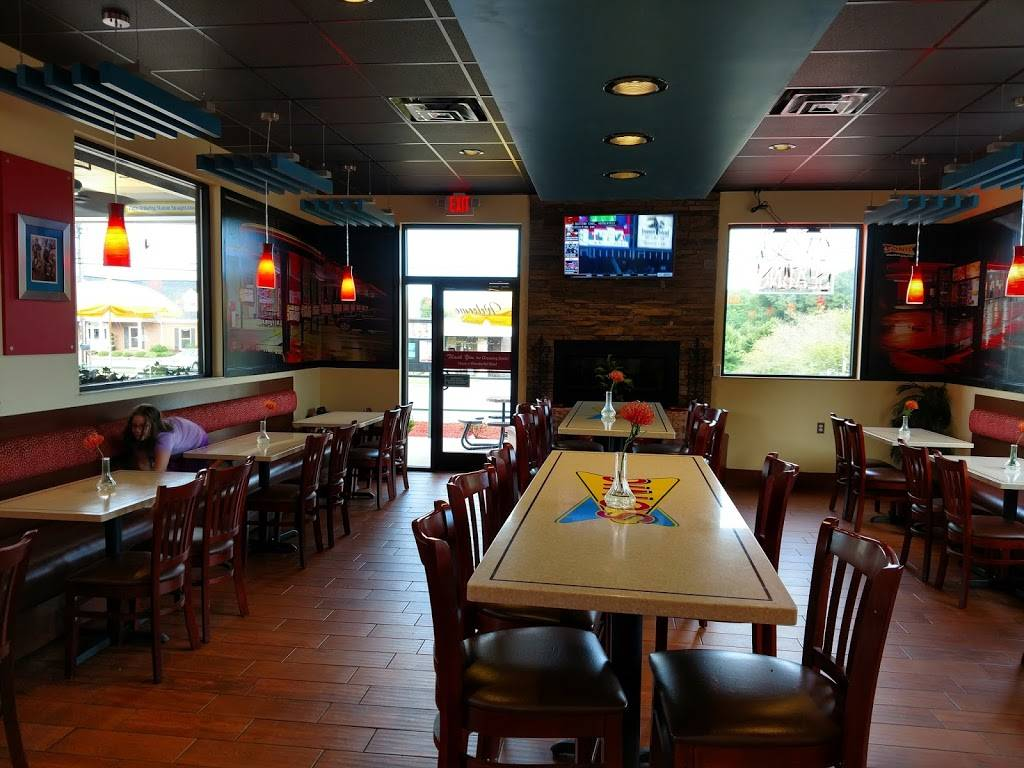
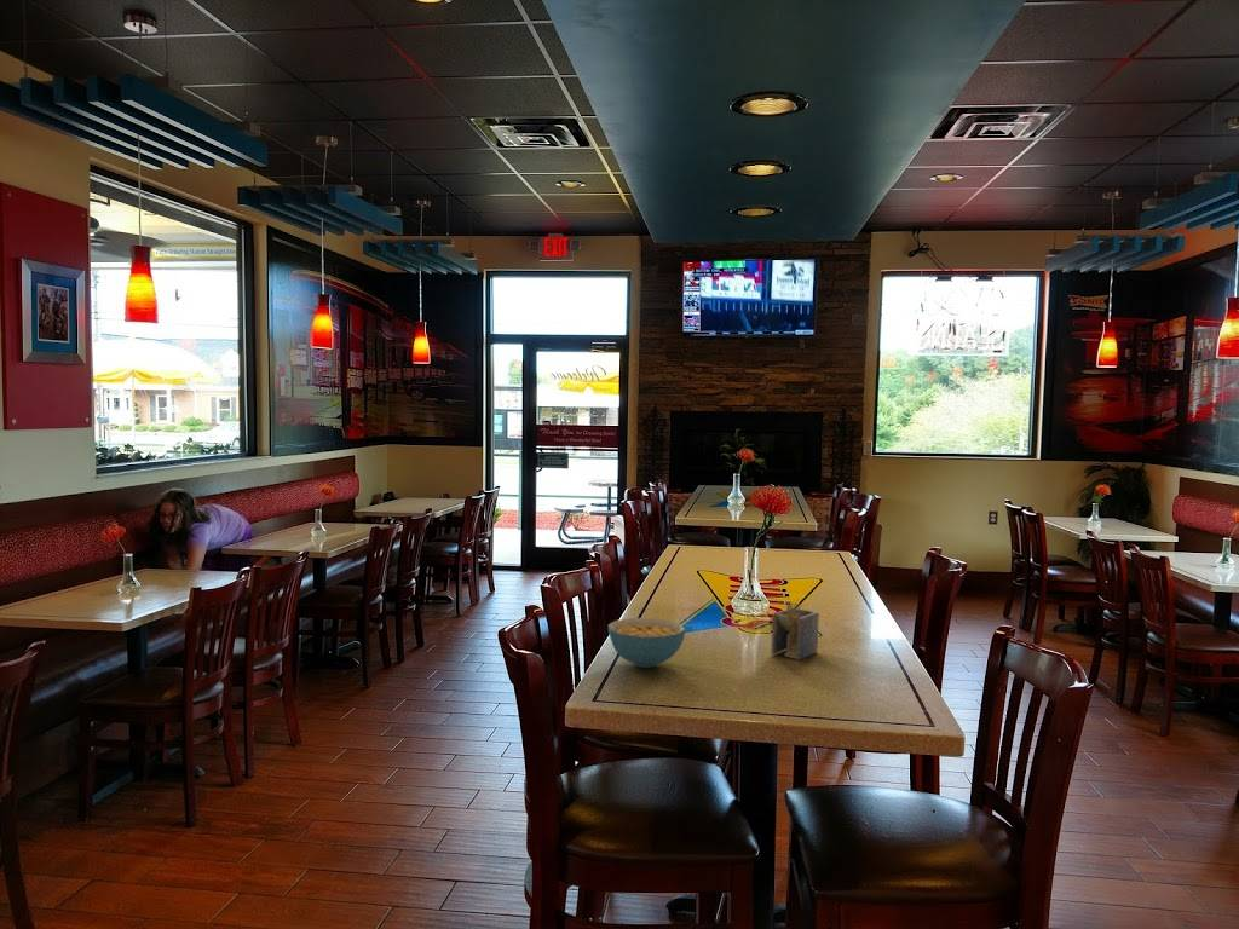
+ cereal bowl (645, 645)
+ napkin holder (795, 625)
